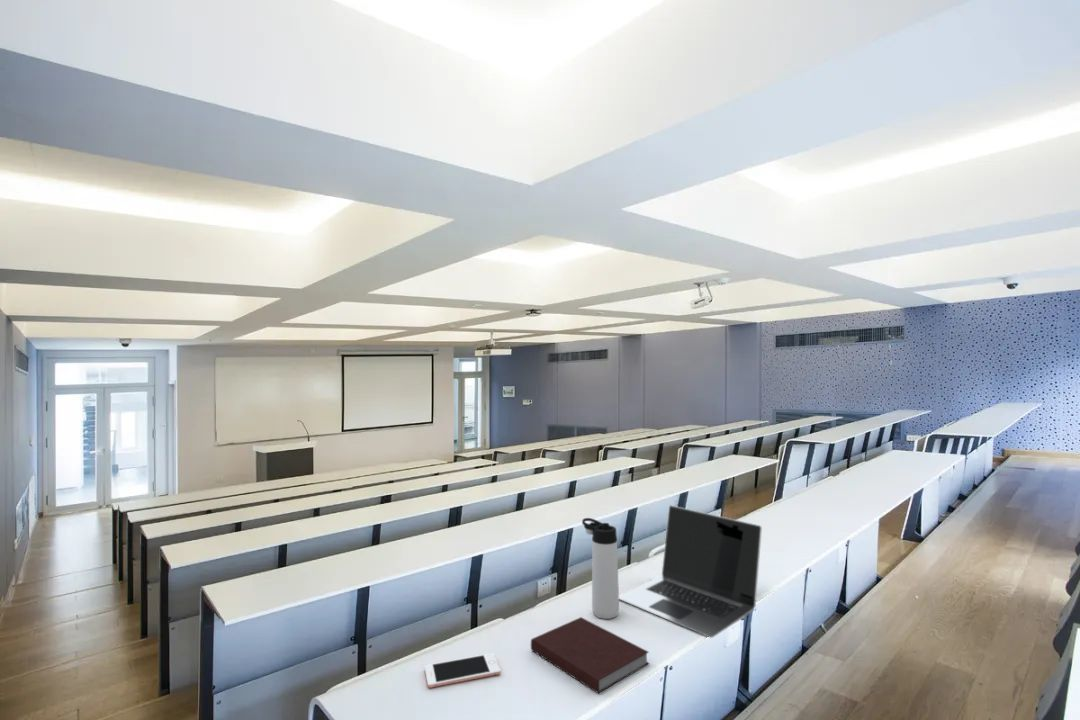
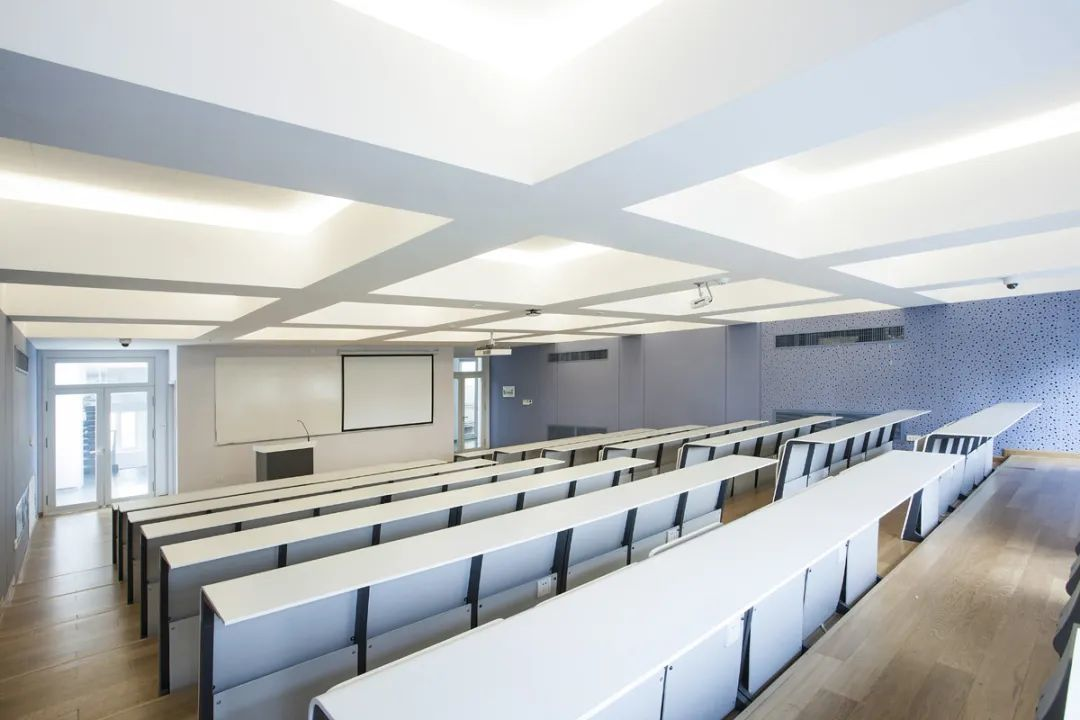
- laptop (687, 562)
- notebook (588, 651)
- thermos bottle (599, 566)
- cell phone (462, 669)
